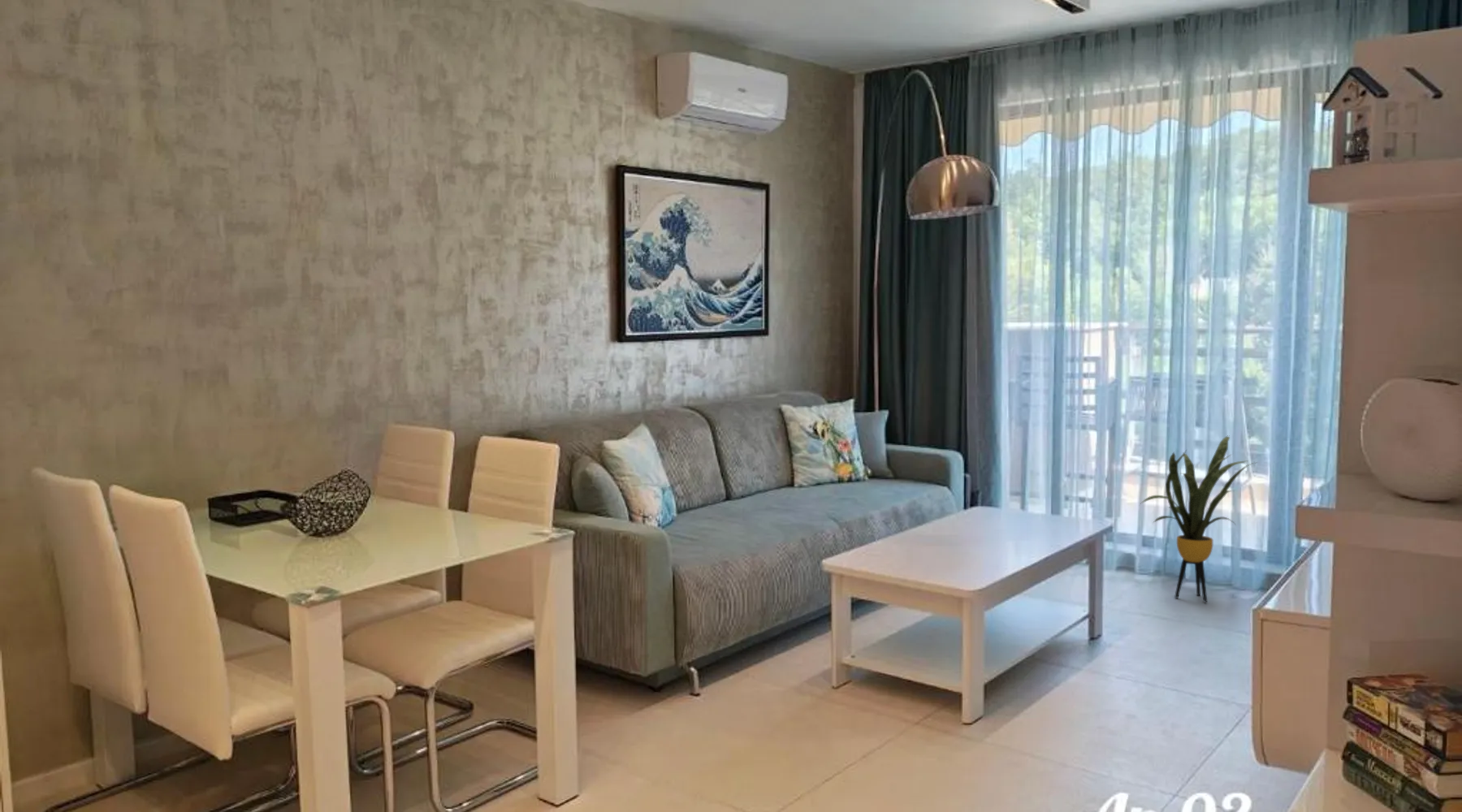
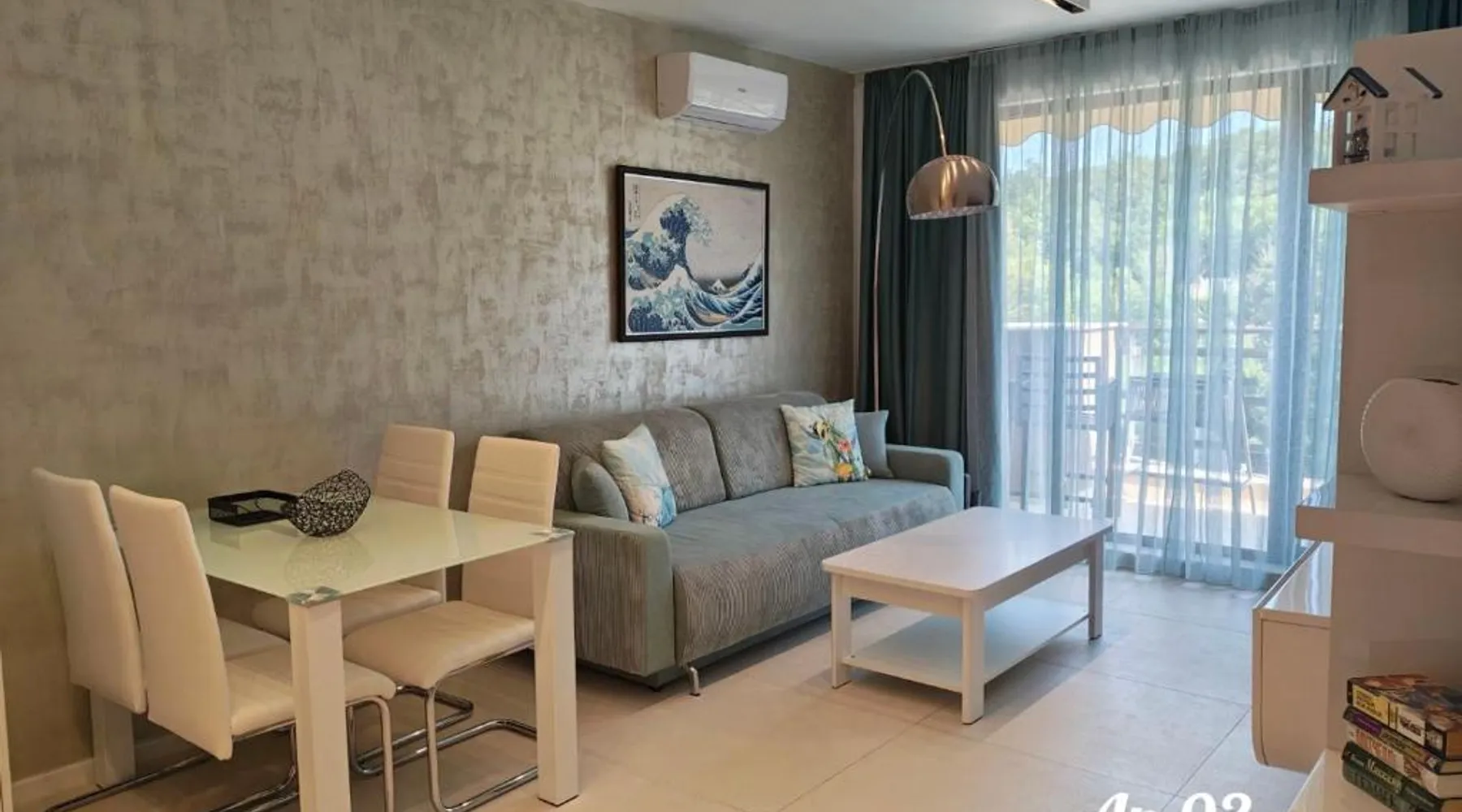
- house plant (1205, 520)
